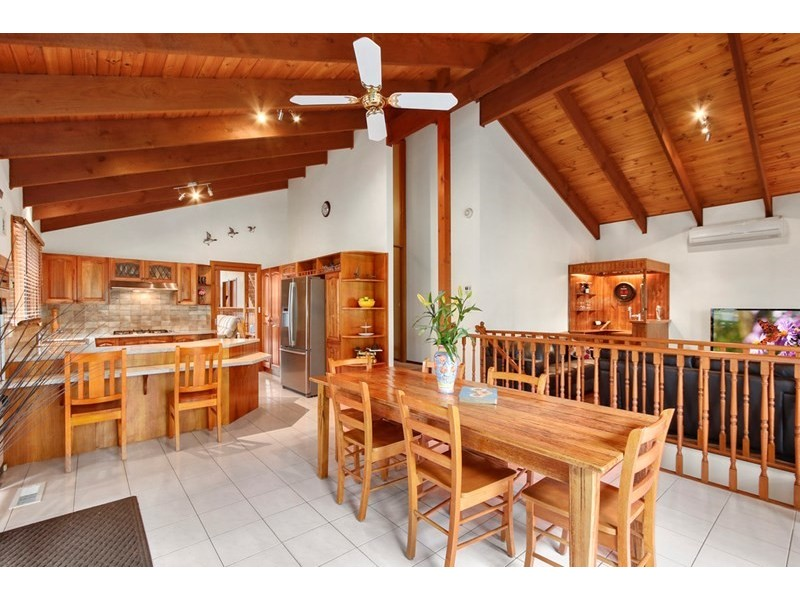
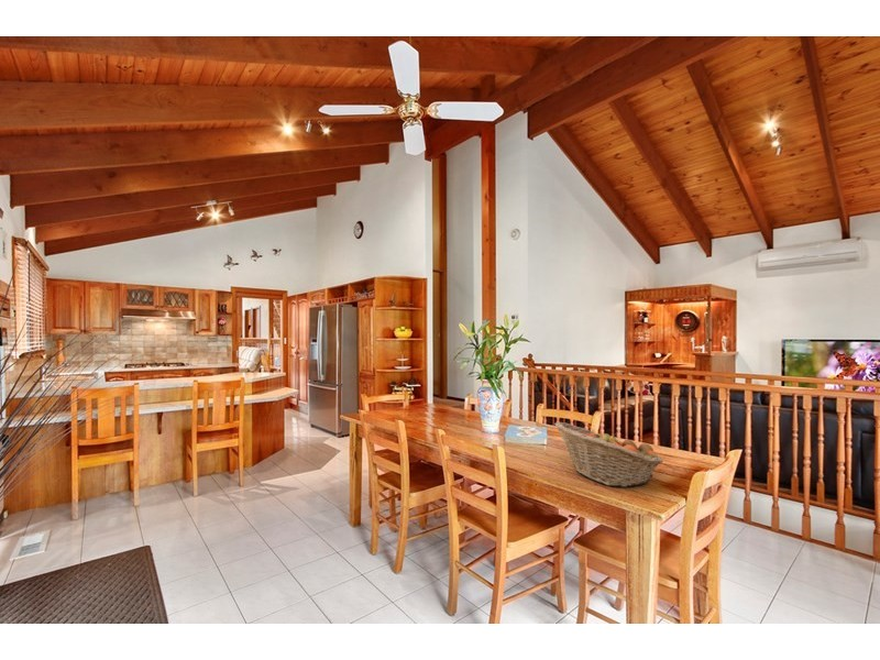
+ fruit basket (605, 449)
